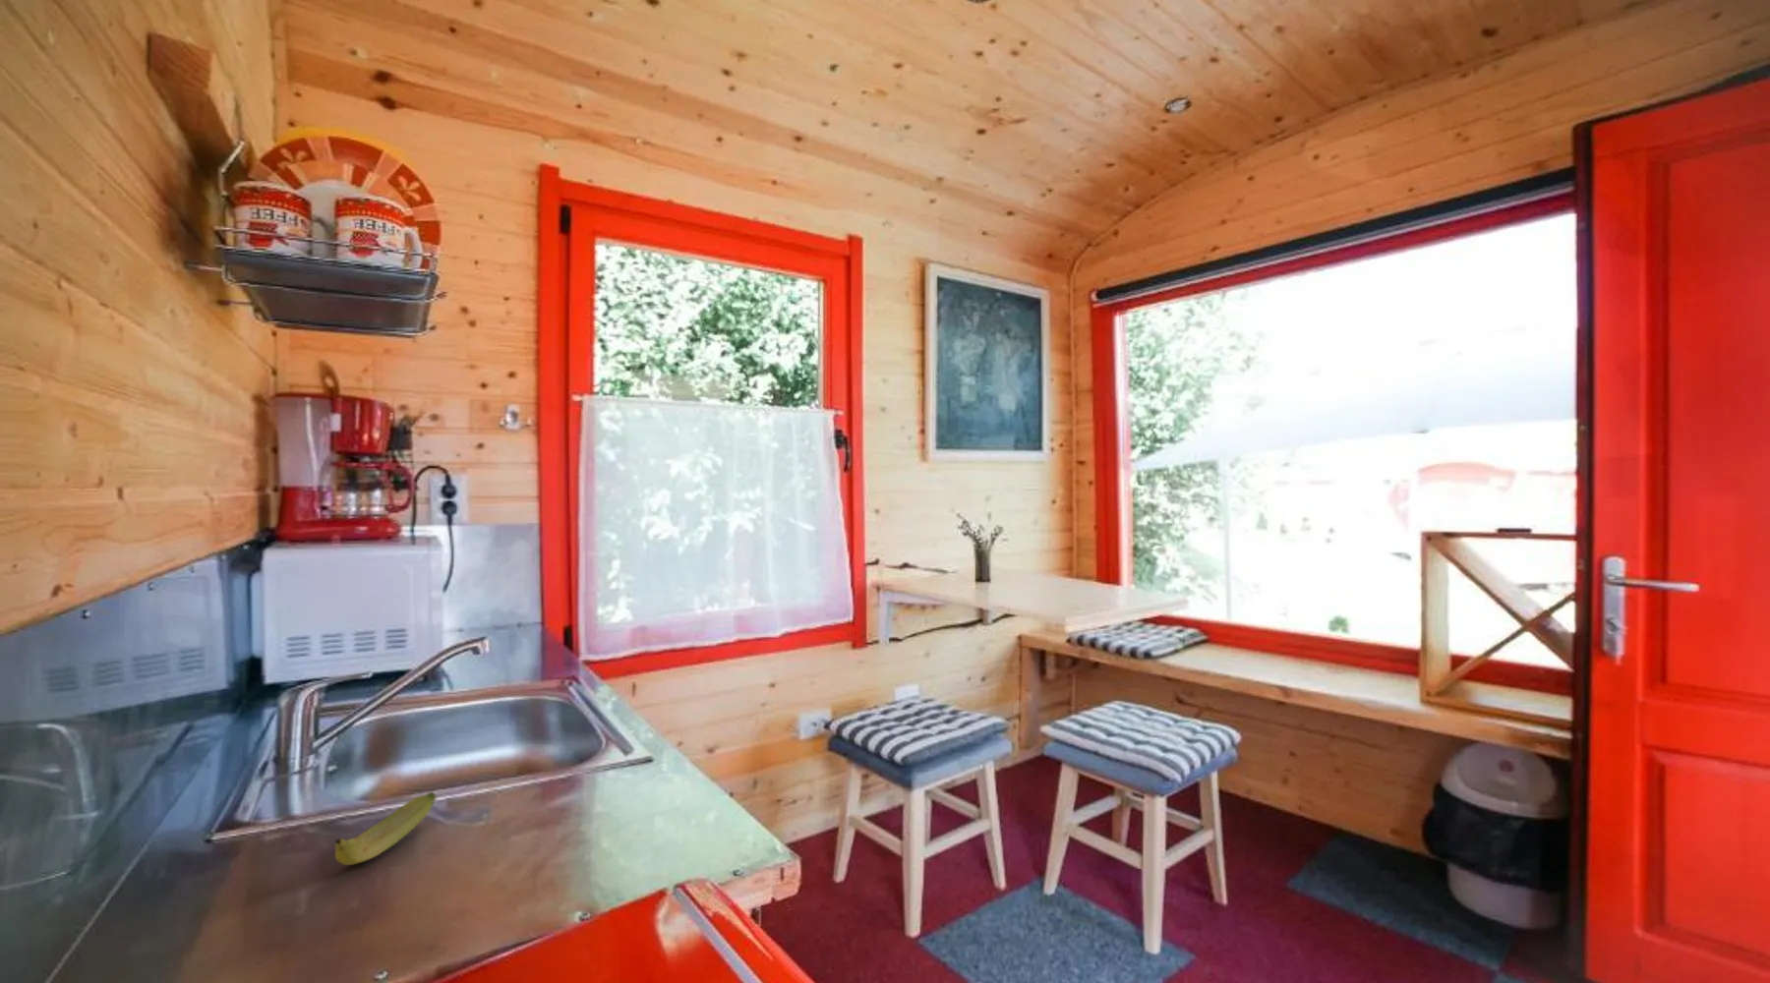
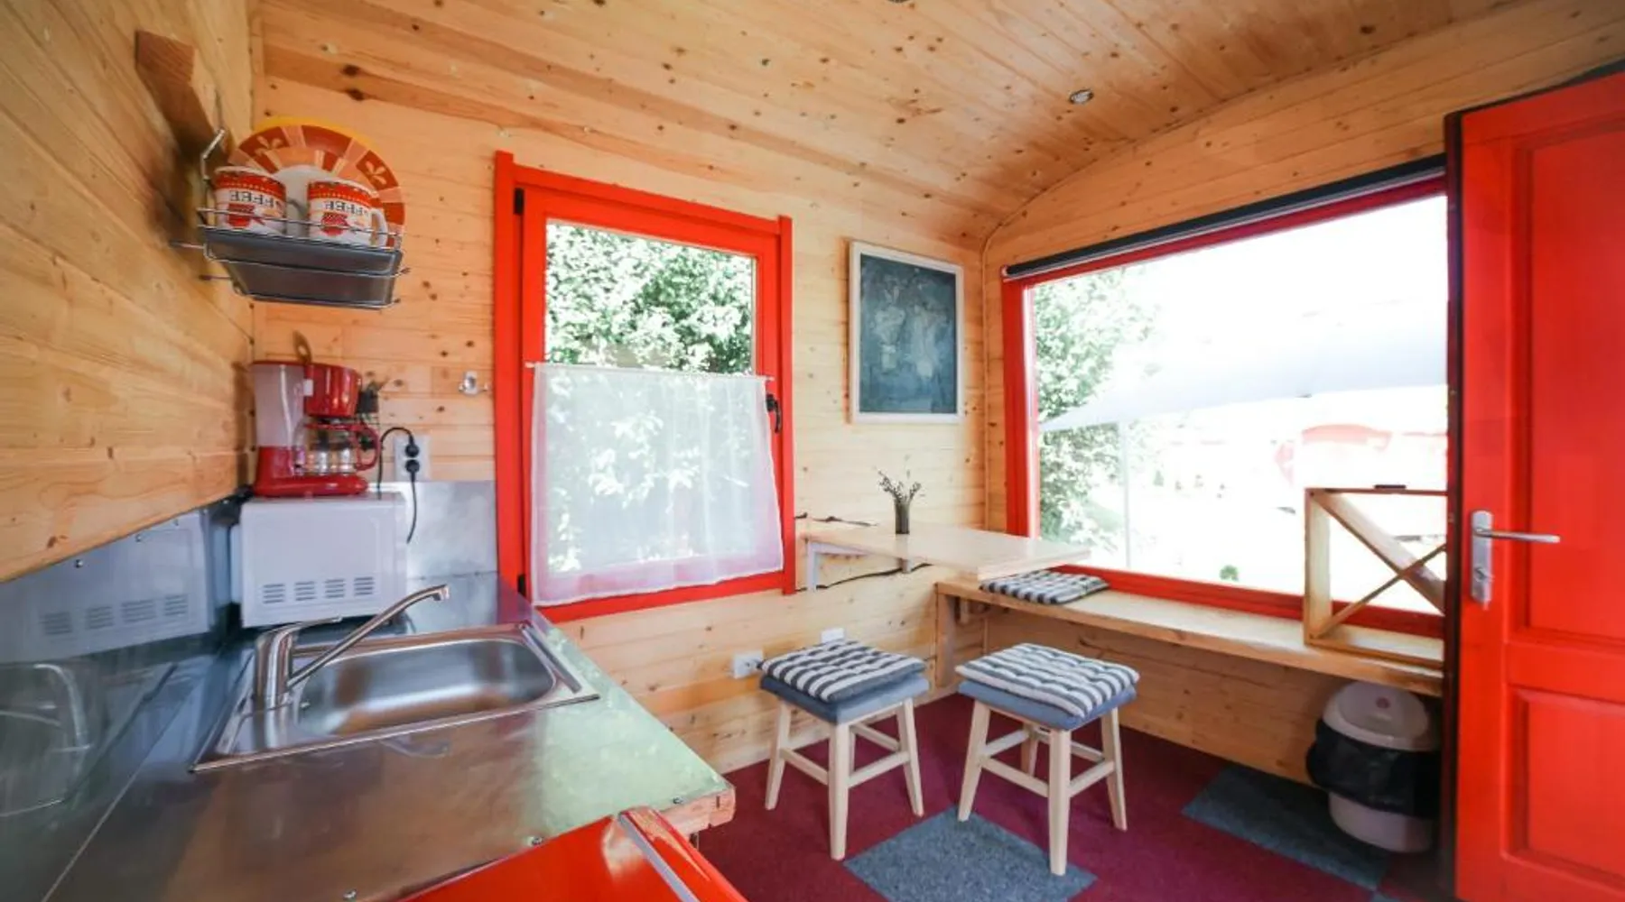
- banana (385, 829)
